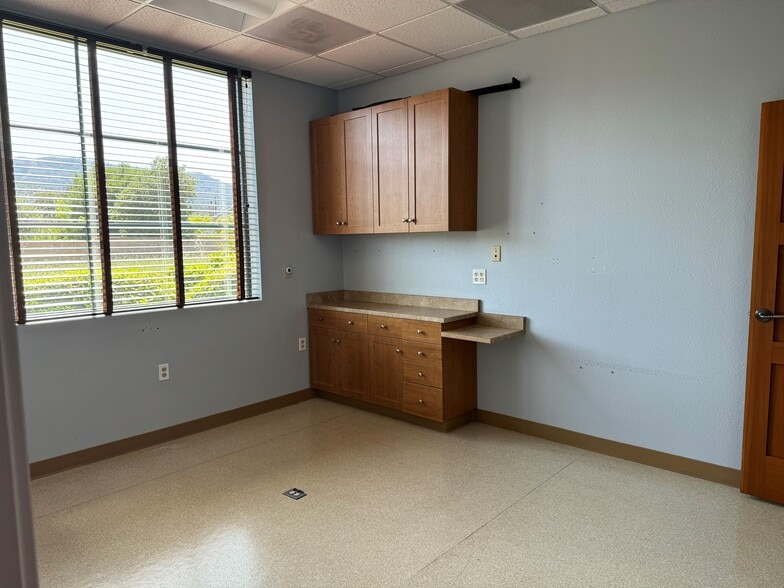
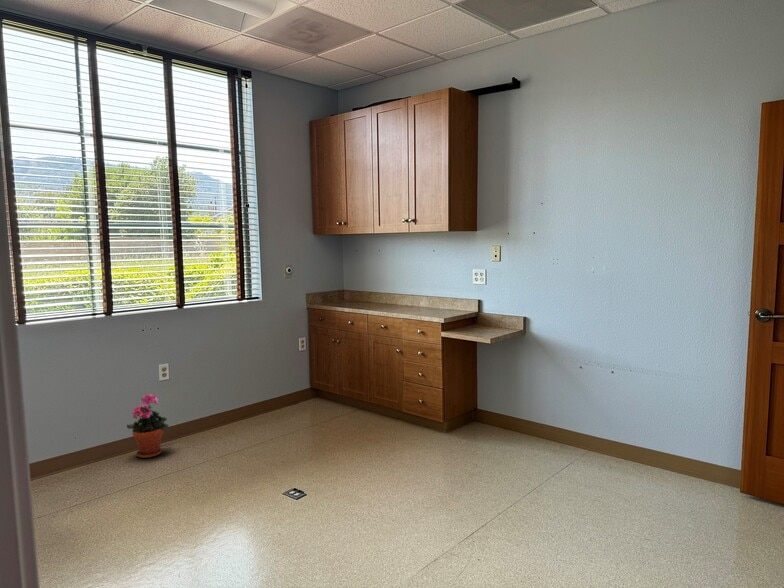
+ potted plant (147, 424)
